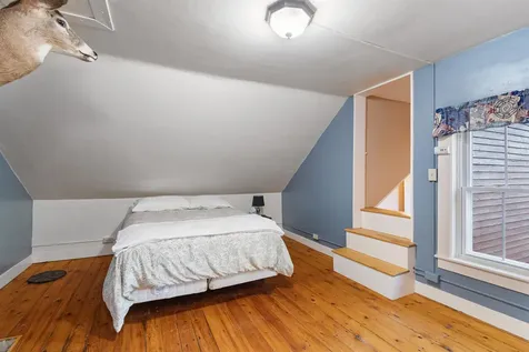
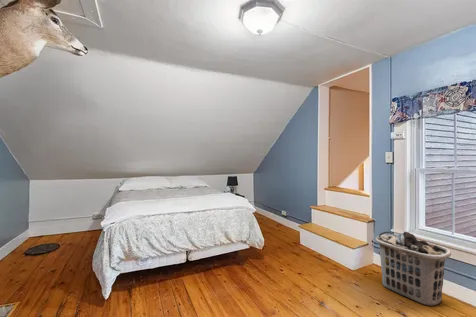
+ clothes hamper (410, 263)
